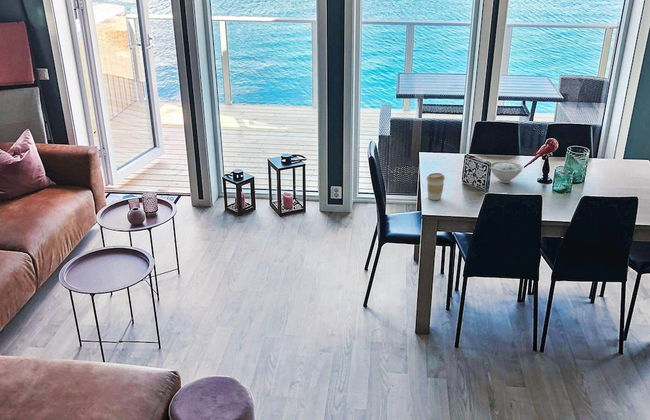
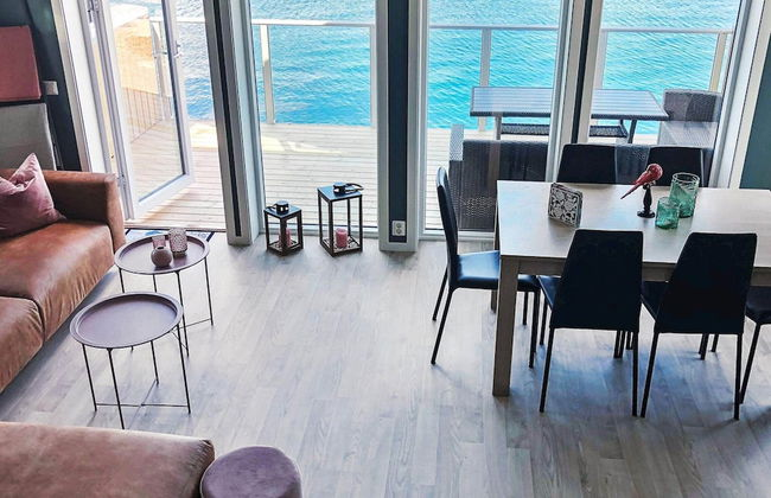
- coffee cup (435, 186)
- bowl (505, 172)
